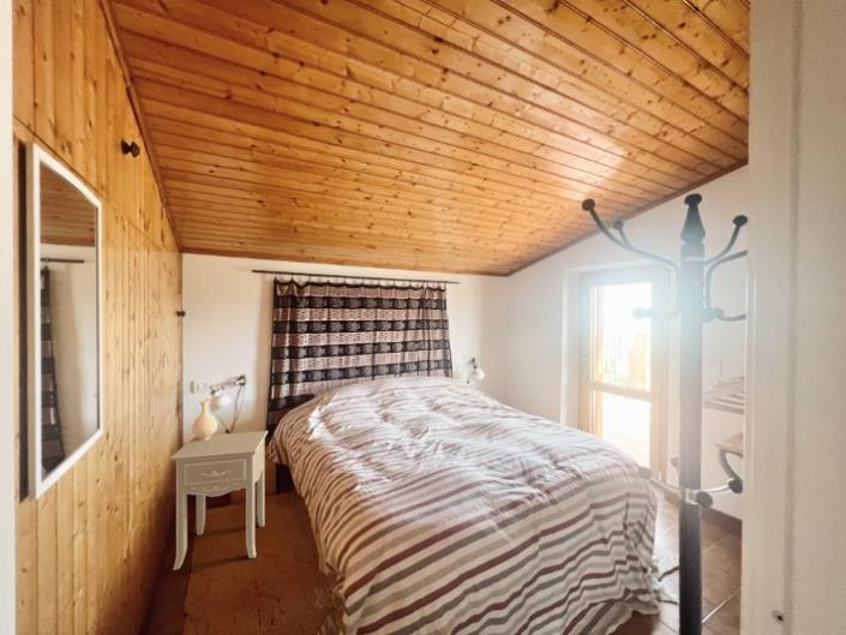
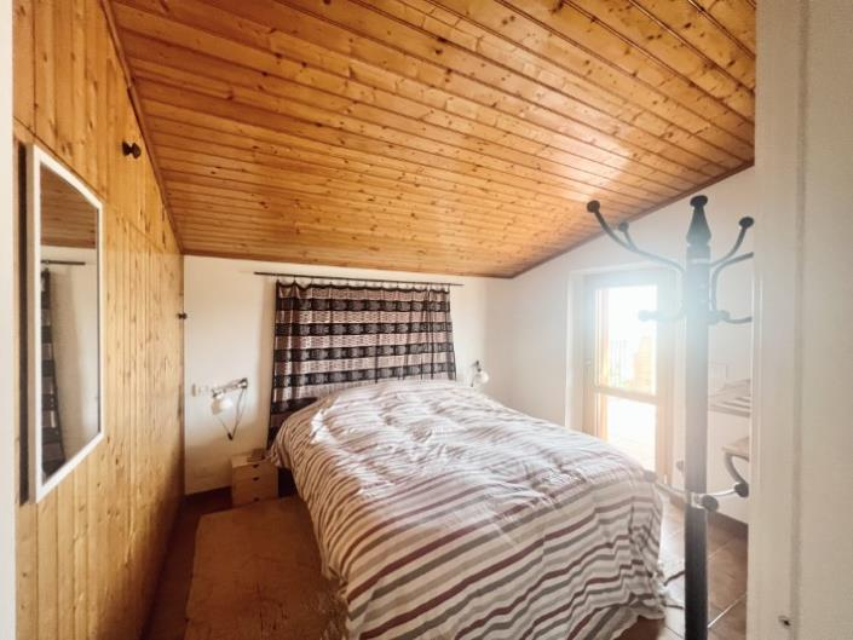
- vase (204, 419)
- nightstand (223, 493)
